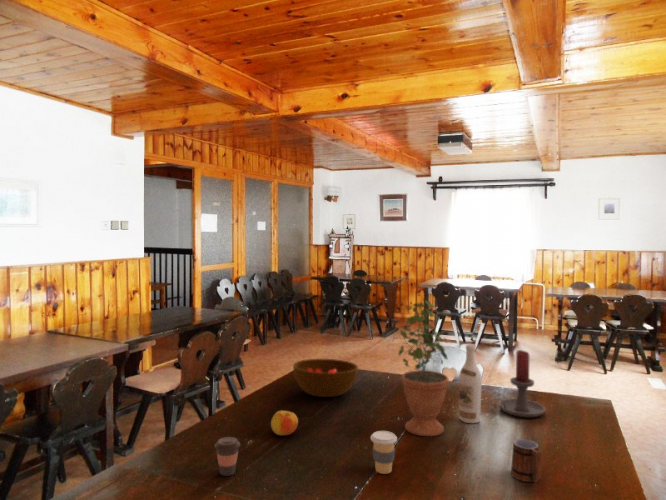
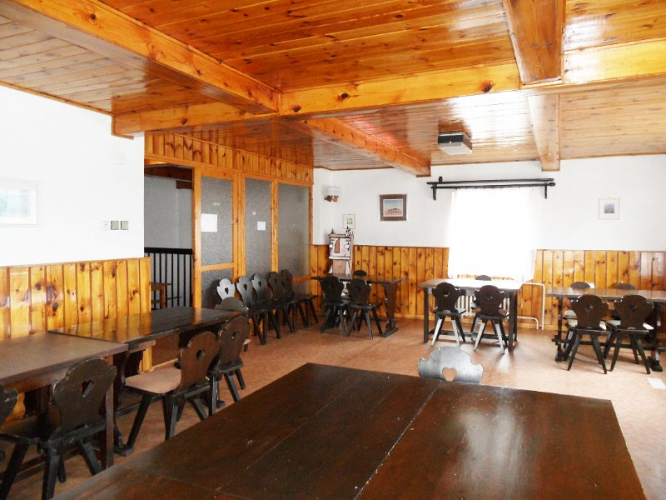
- coffee cup (227, 456)
- coffee cup (383, 452)
- bowl (325, 378)
- apple (284, 422)
- candle holder (516, 381)
- mug (528, 461)
- wine bottle (470, 382)
- potted plant (419, 361)
